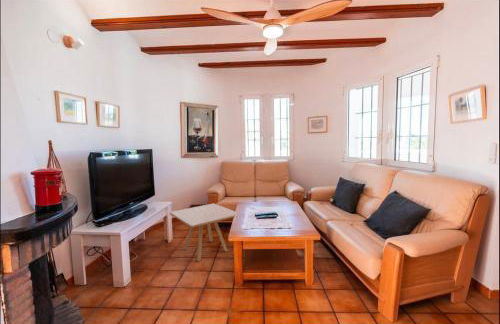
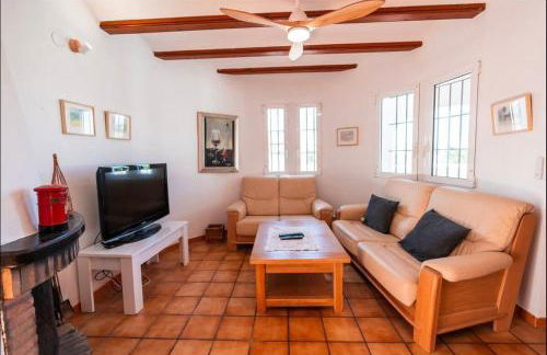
- side table (202, 231)
